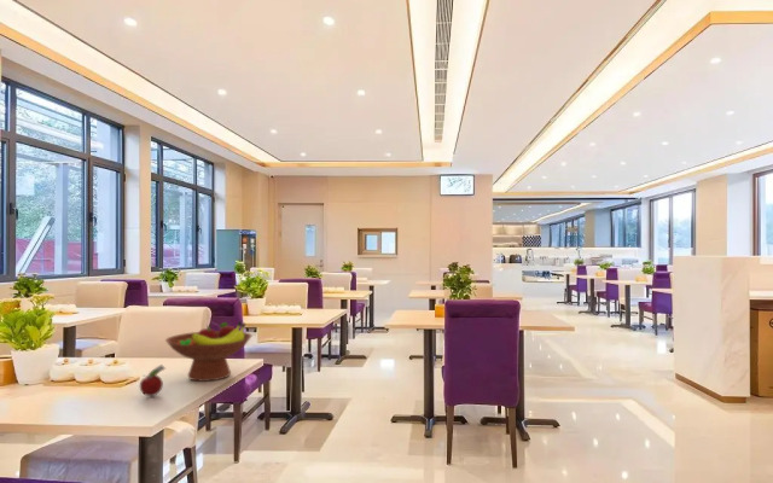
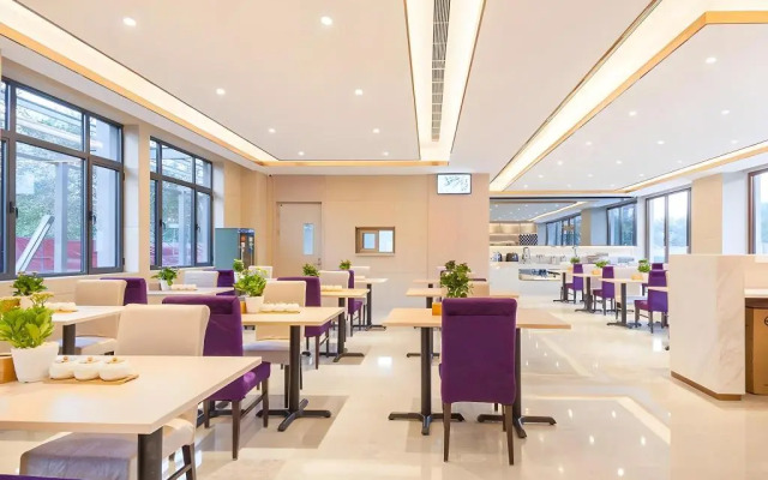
- fruit (151, 379)
- fruit bowl (209, 349)
